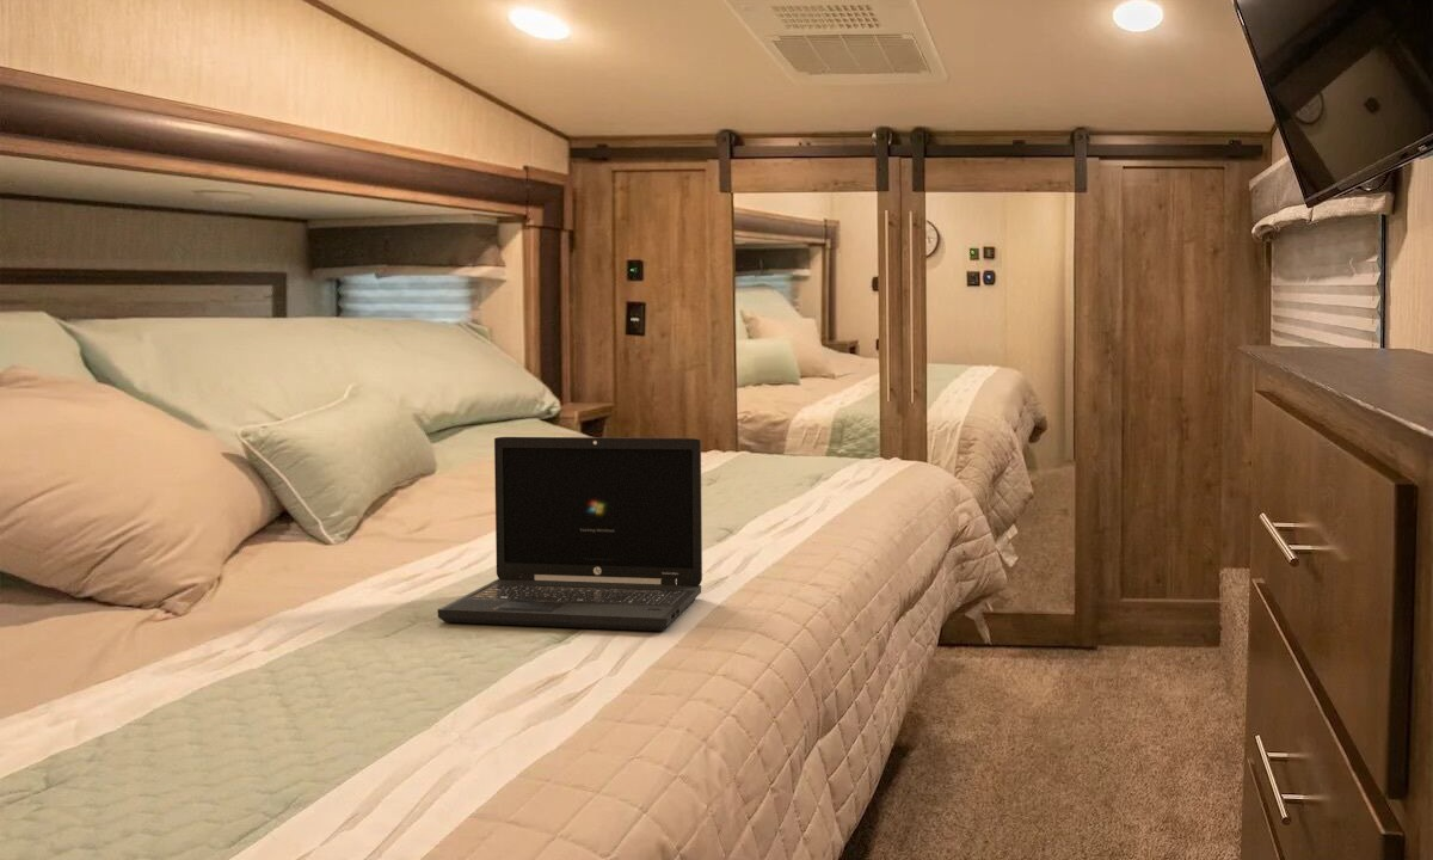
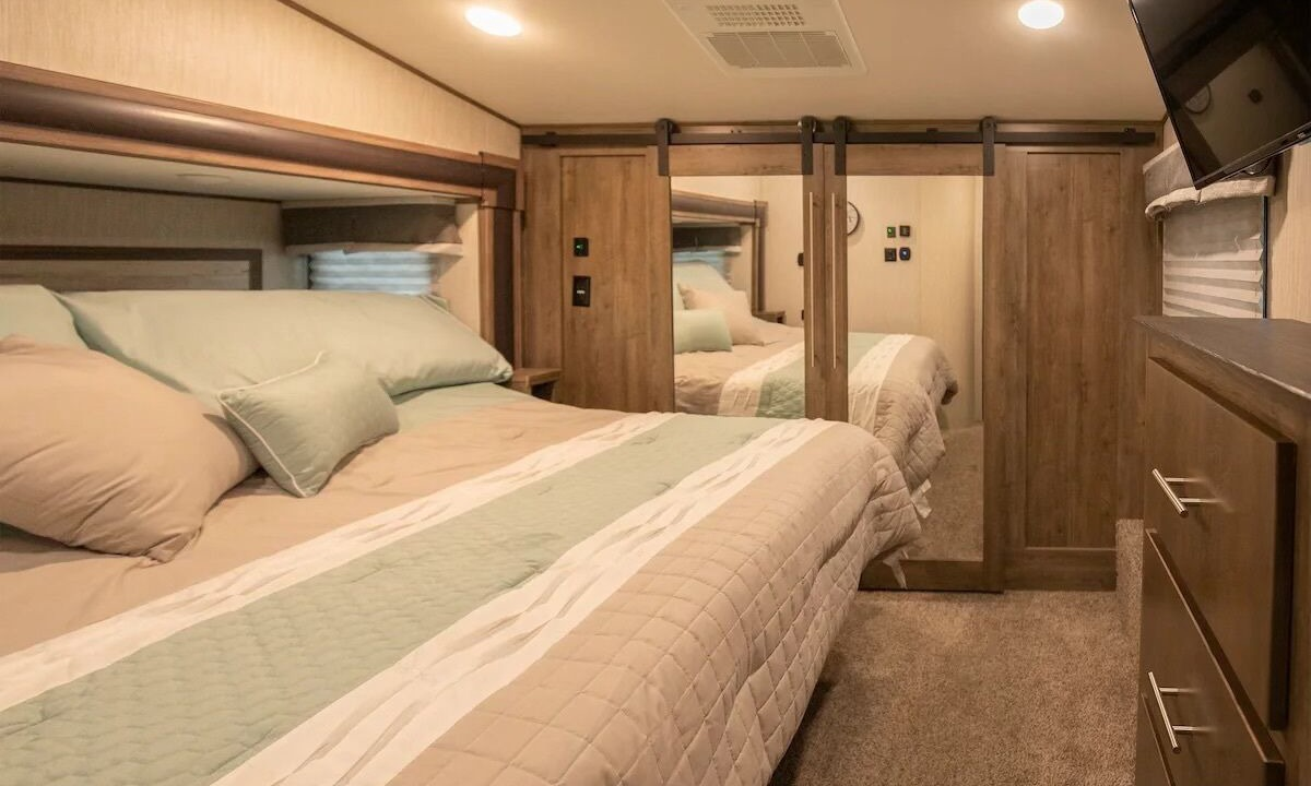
- laptop (574, 526)
